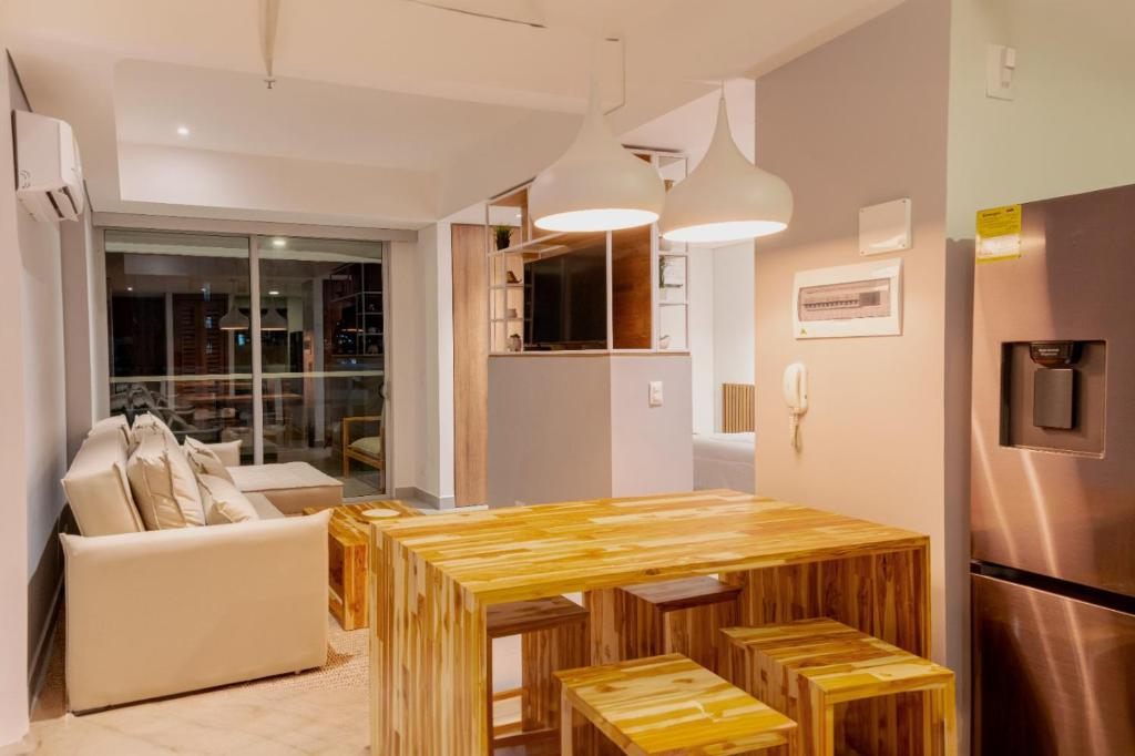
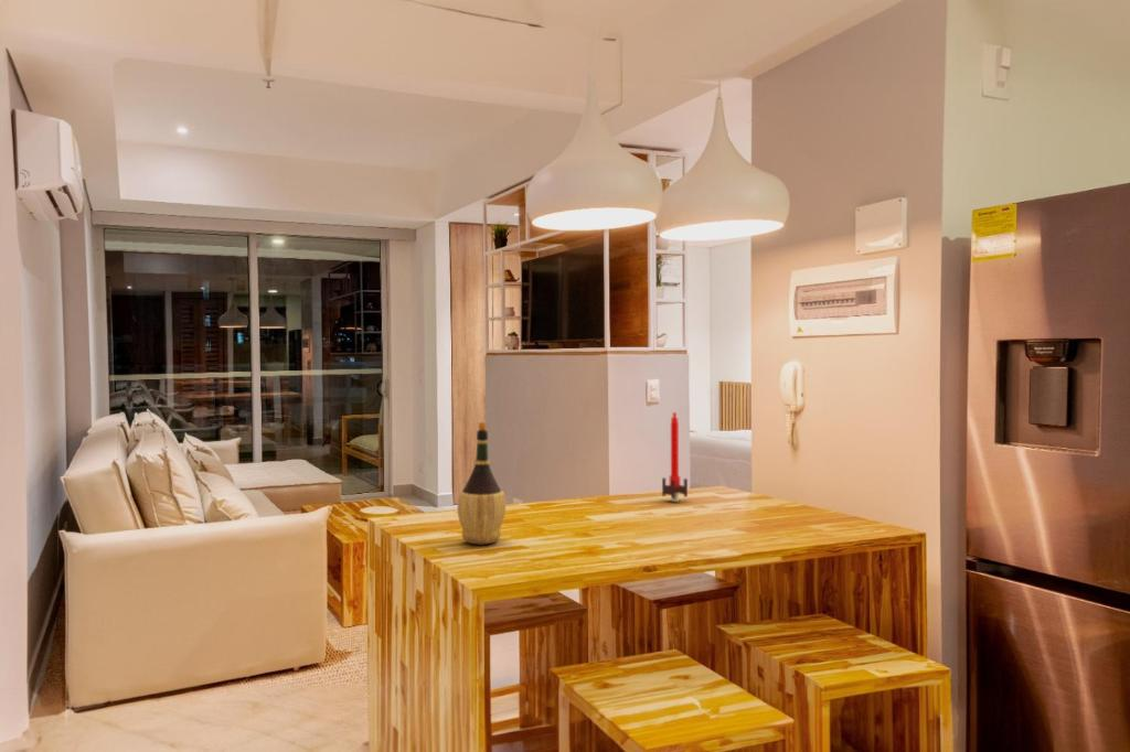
+ candle (674, 456)
+ wine bottle (480, 482)
